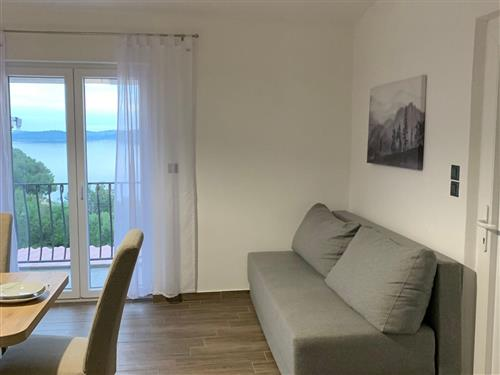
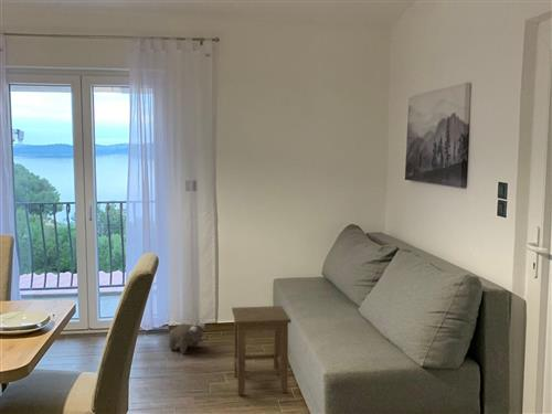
+ stool (259, 354)
+ plush toy (187, 336)
